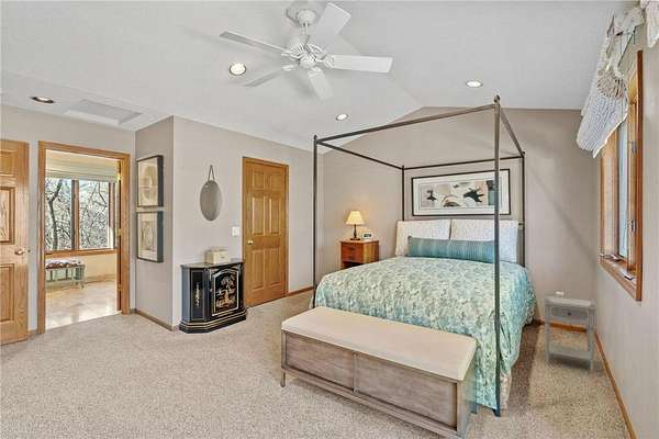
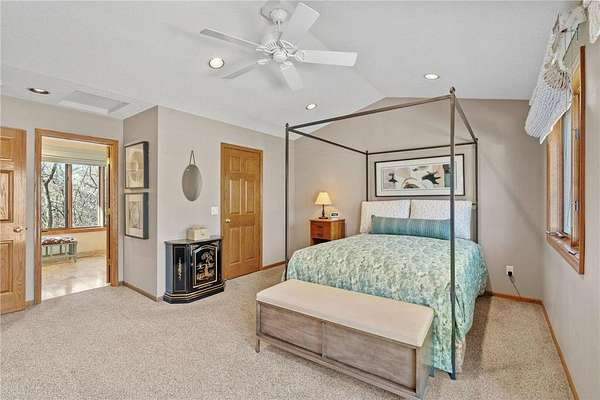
- nightstand (568, 323)
